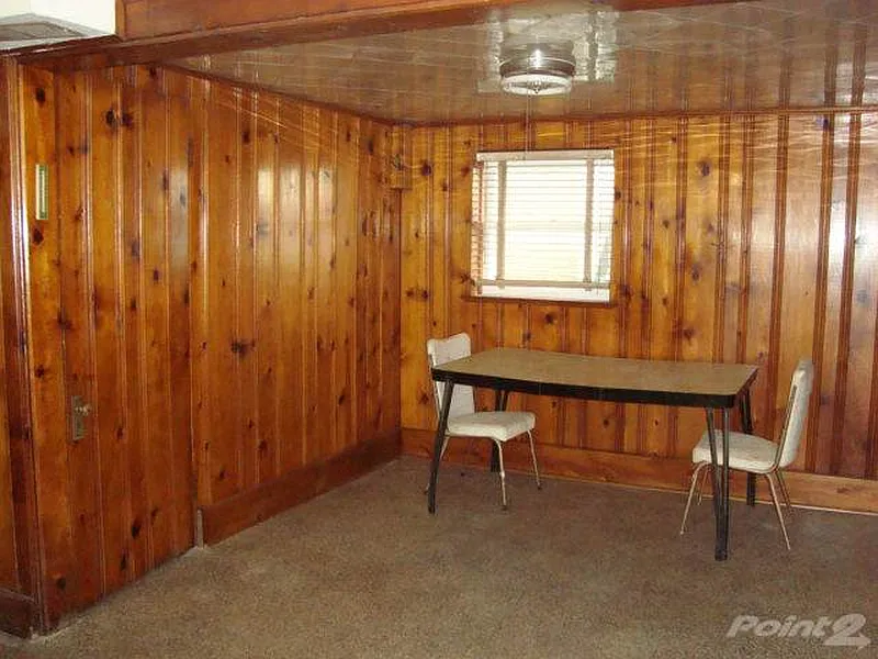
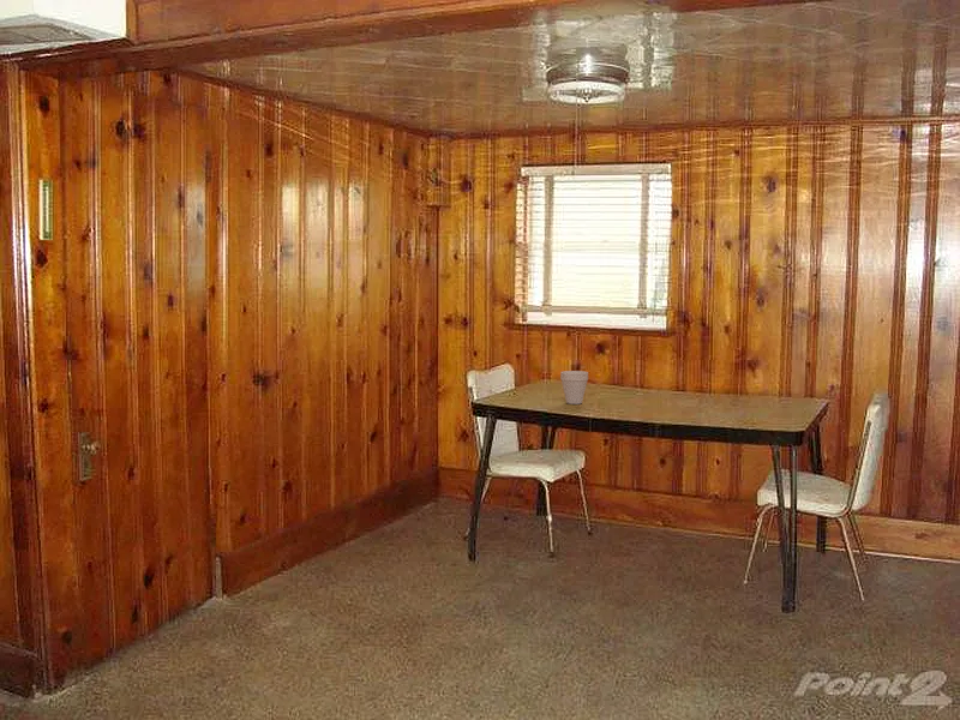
+ cup (574, 388)
